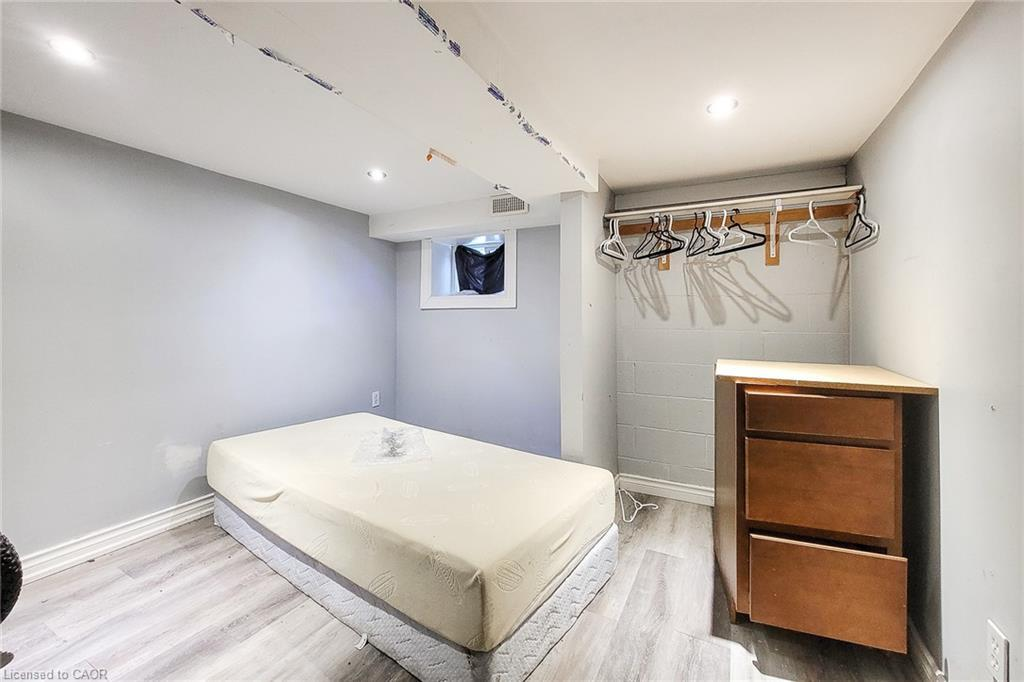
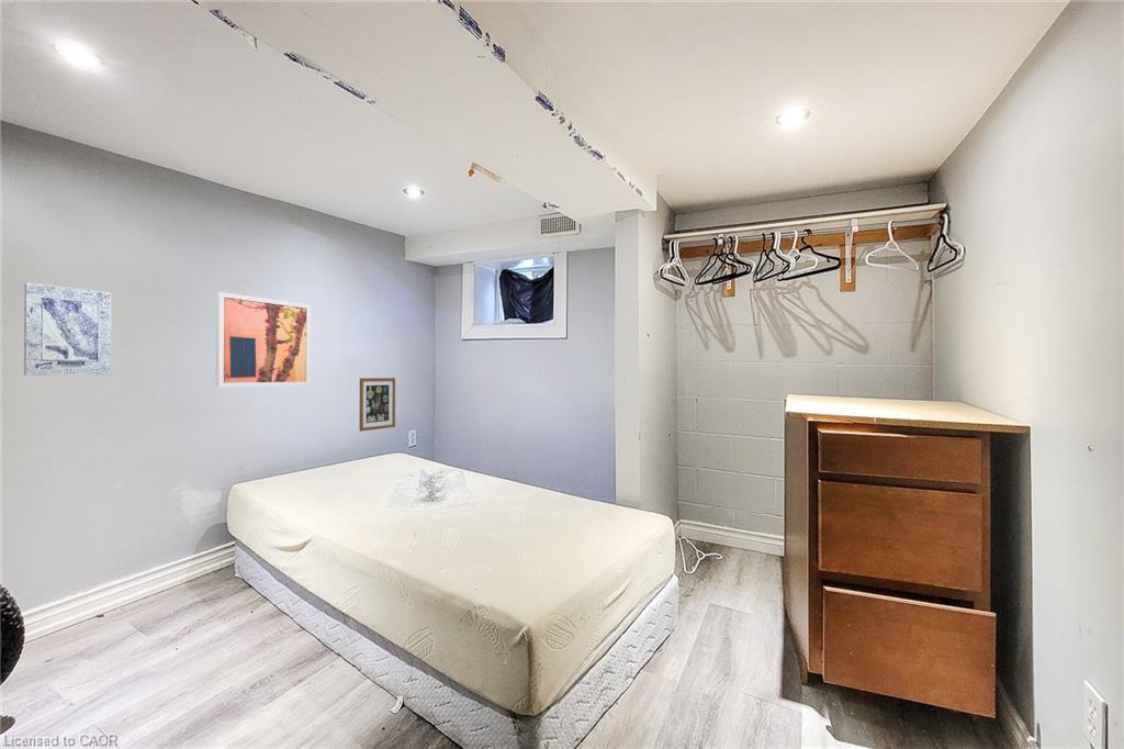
+ wall art (378, 403)
+ wall art (267, 343)
+ wall art (69, 331)
